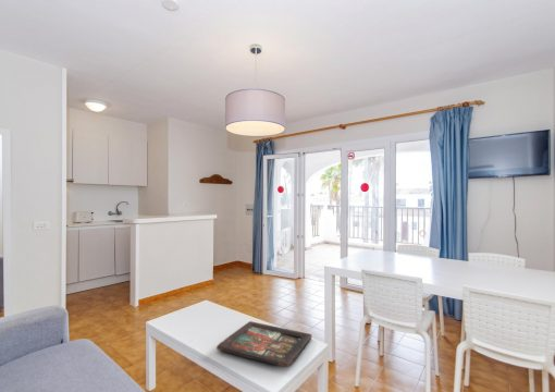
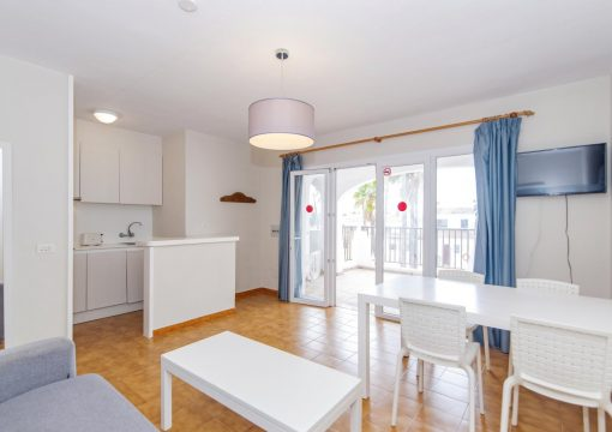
- decorative tray (266, 342)
